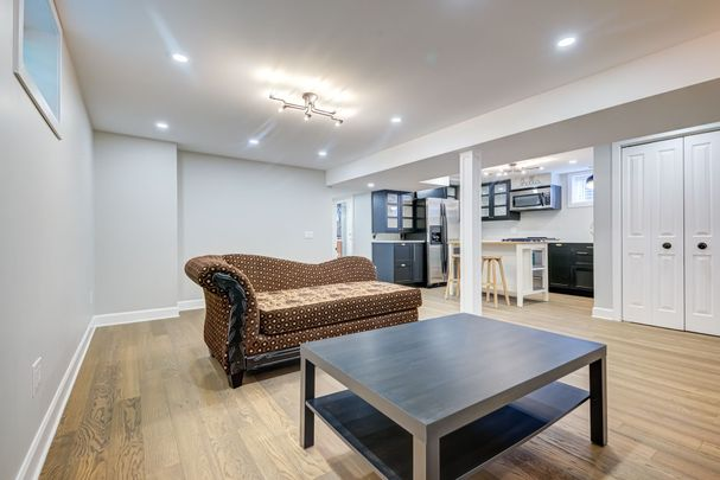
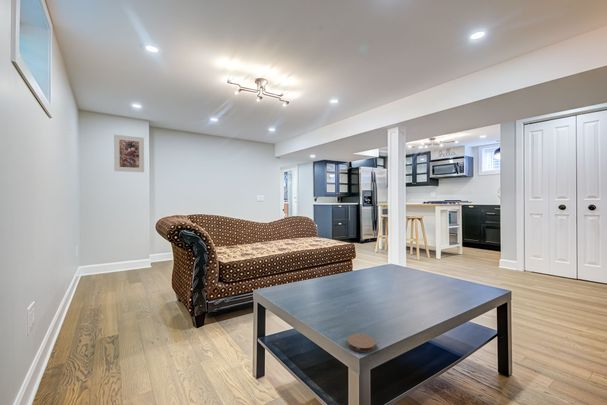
+ coaster (361, 342)
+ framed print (129, 154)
